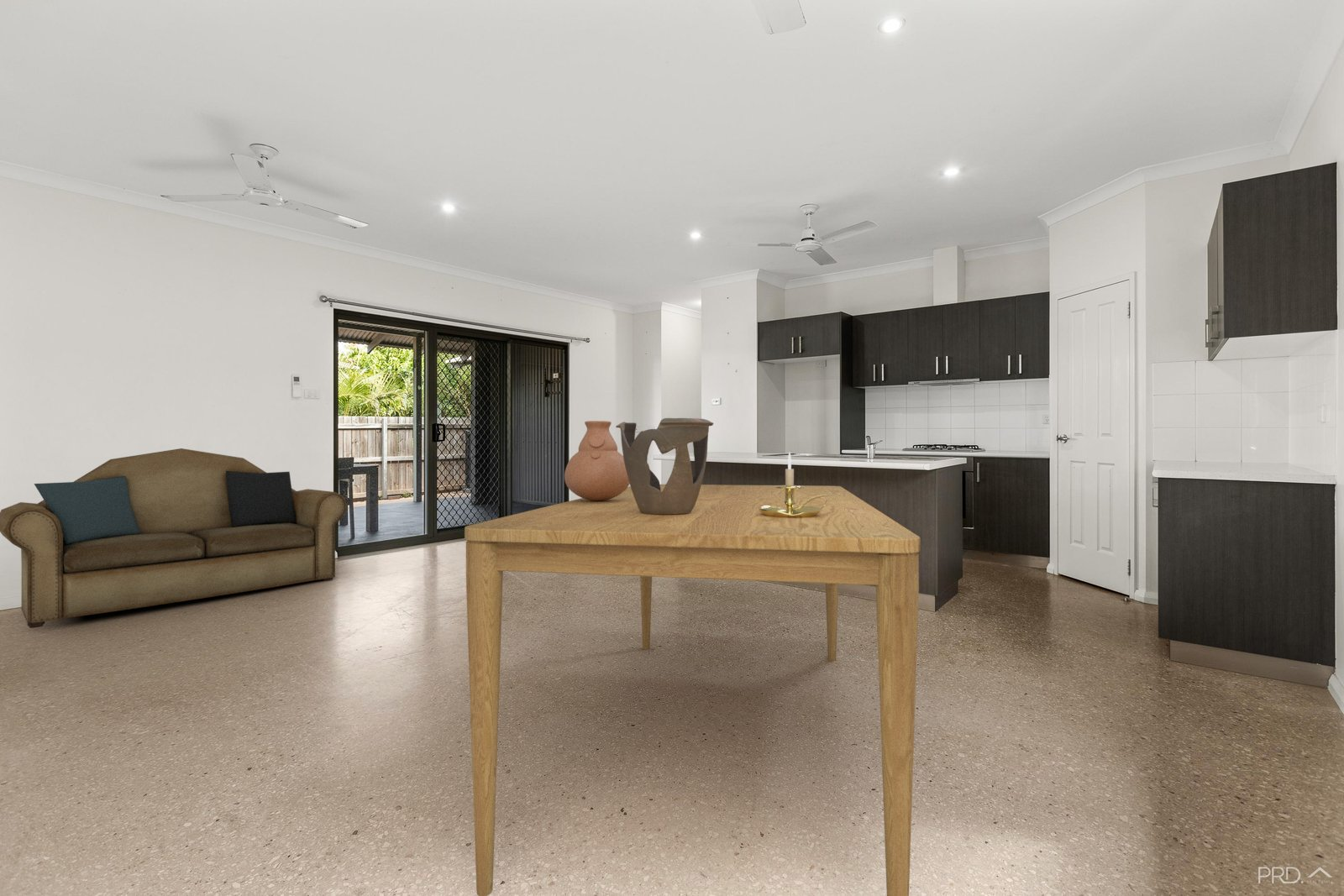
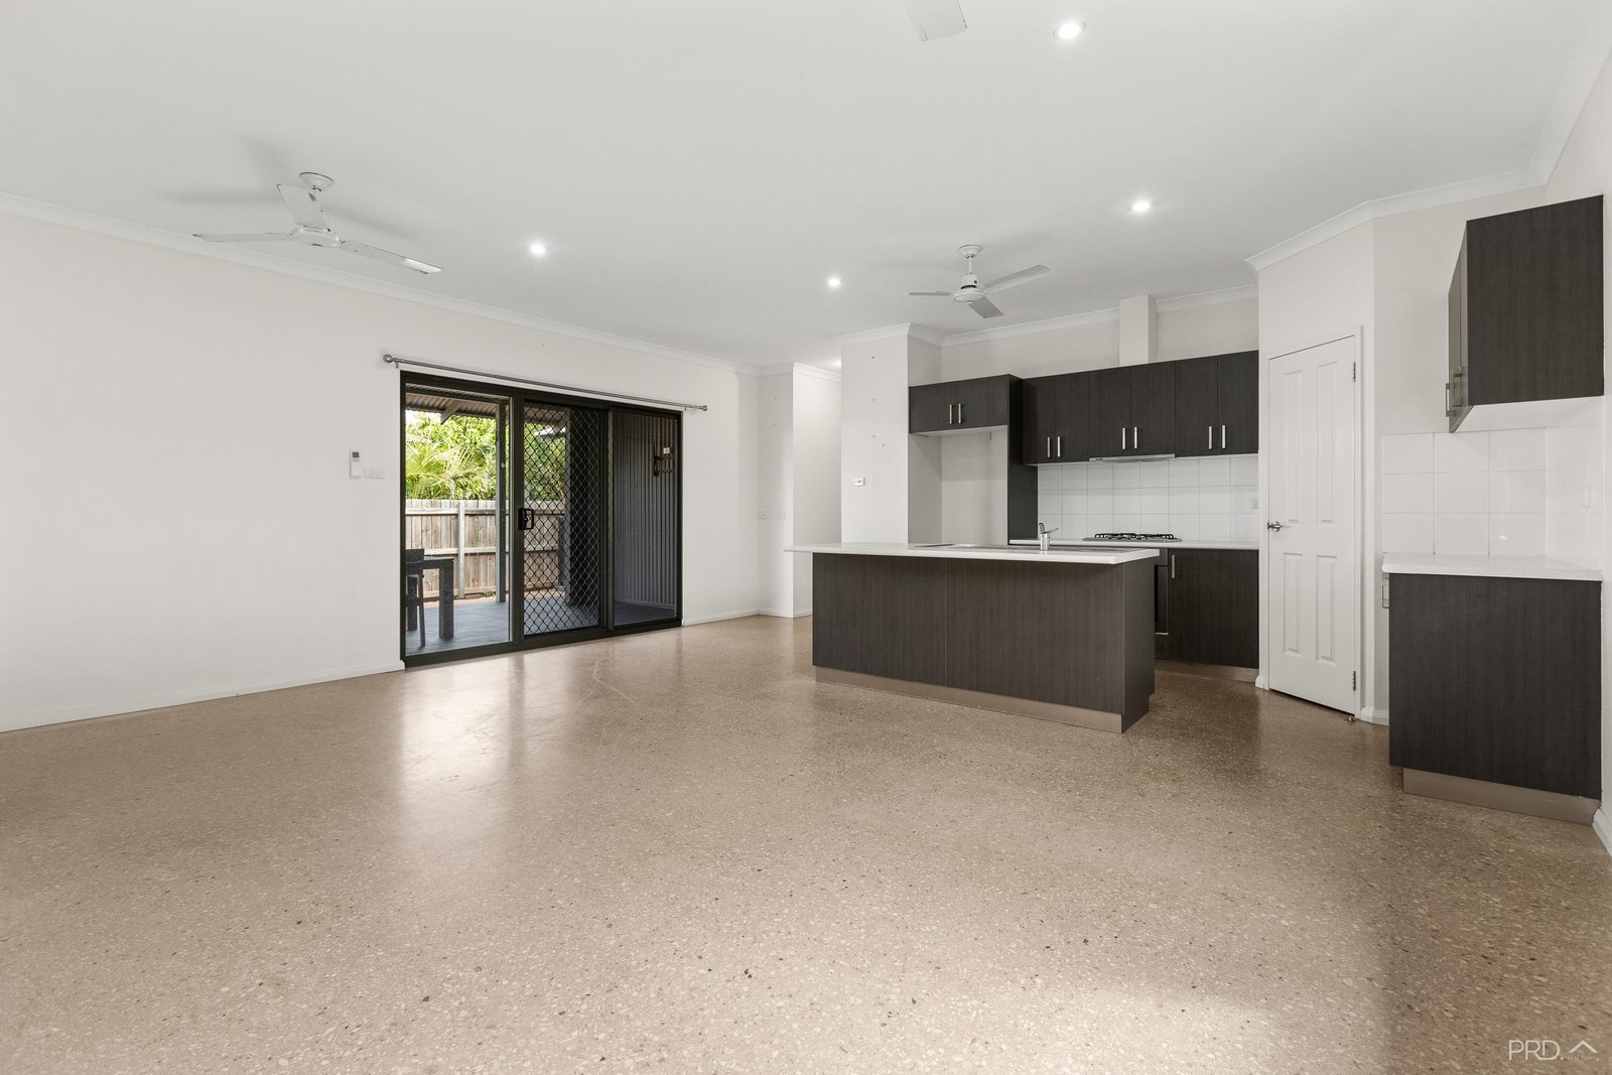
- decorative bowl (673, 467)
- candle holder (793, 483)
- dining table (718, 579)
- vase (598, 460)
- sofa (191, 521)
